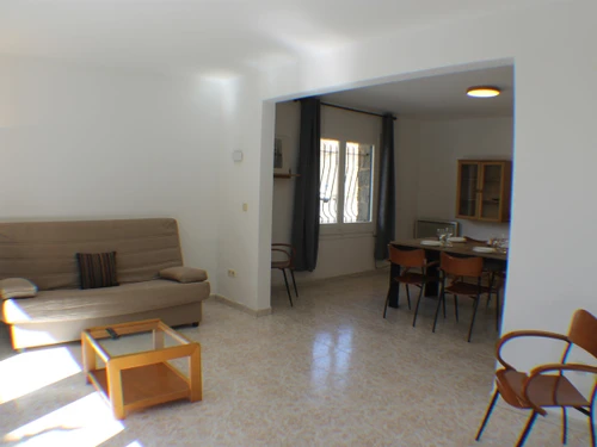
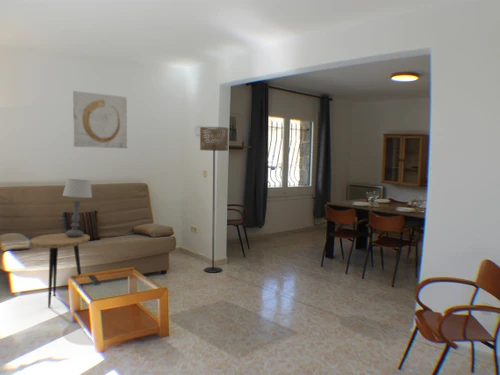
+ side table (56, 269)
+ floor lamp (213, 199)
+ table lamp (75, 208)
+ wall art (100, 121)
